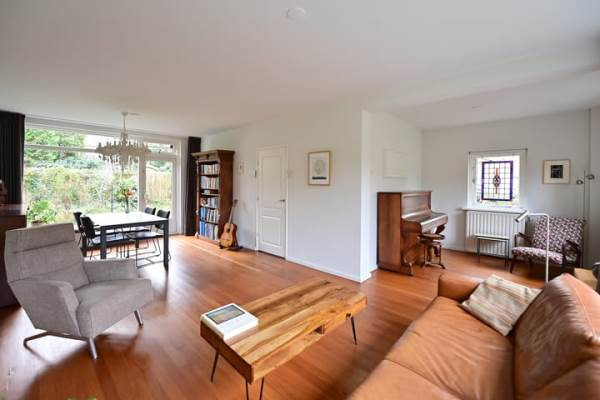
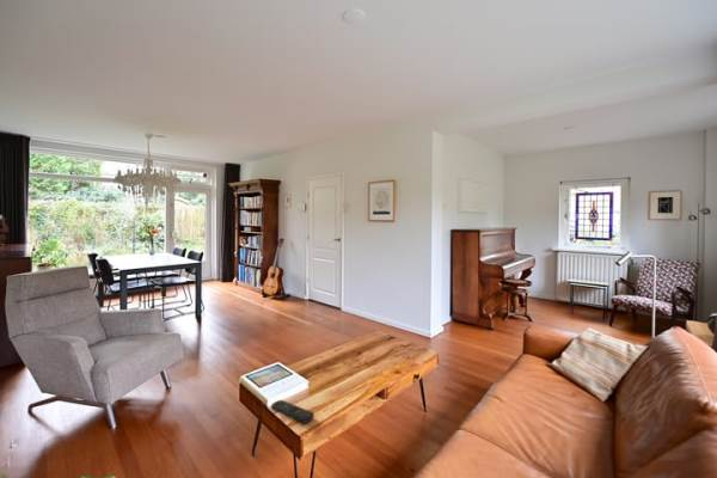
+ remote control (292, 410)
